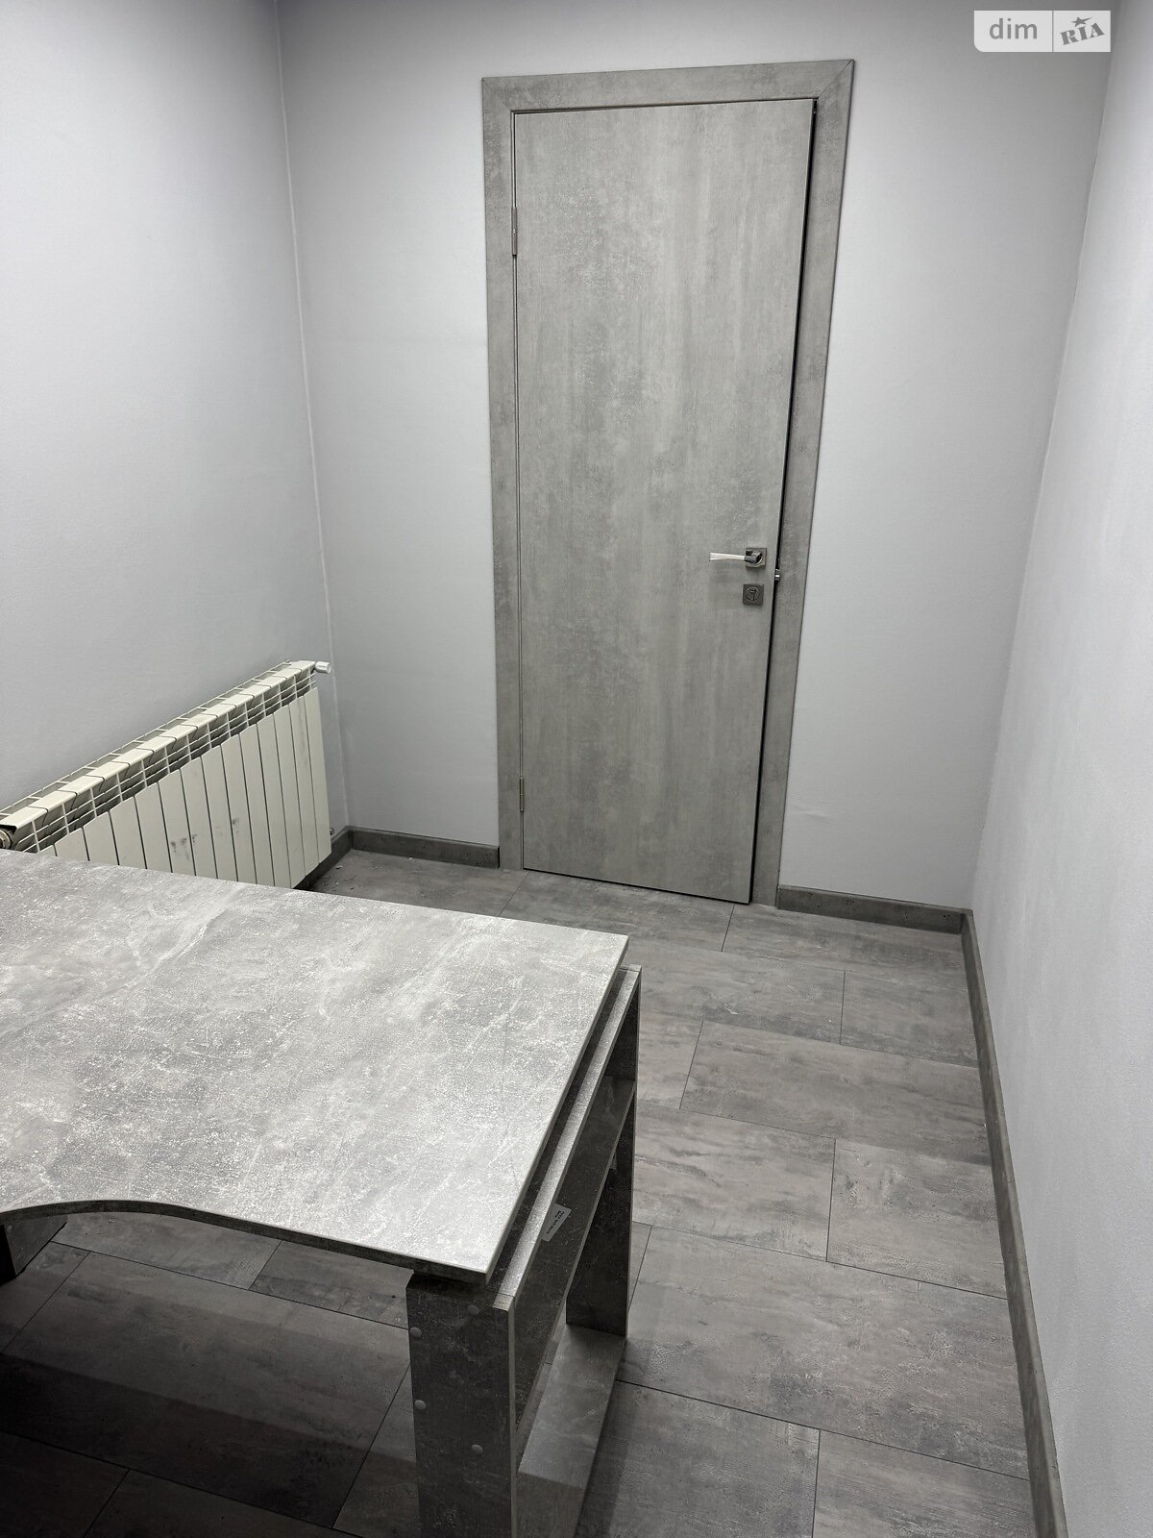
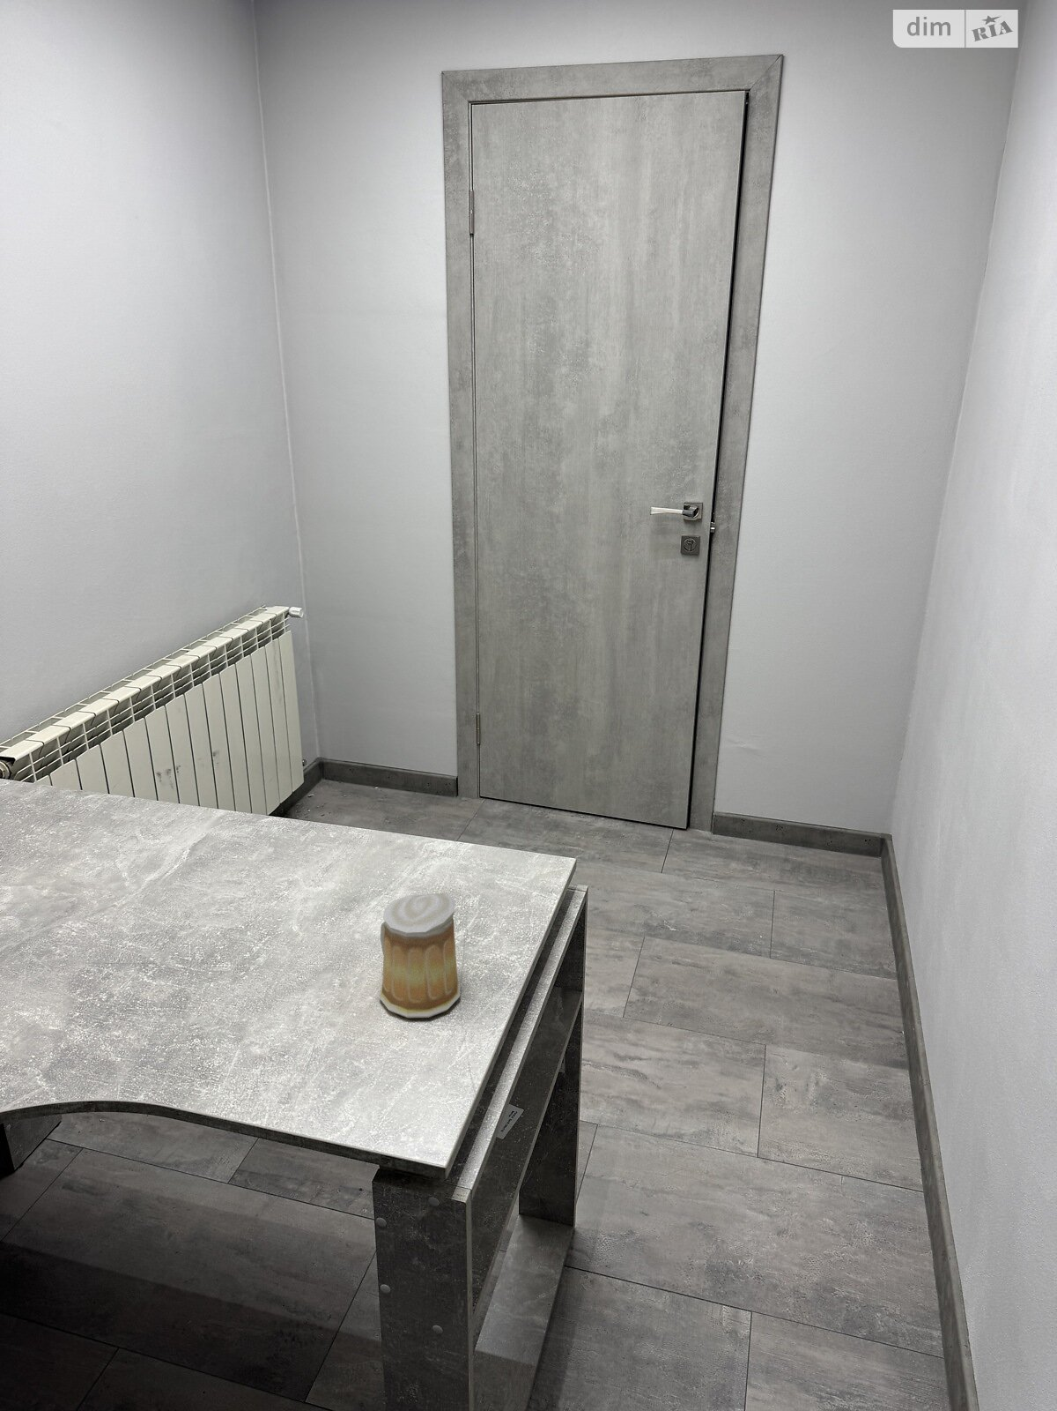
+ mug (414, 945)
